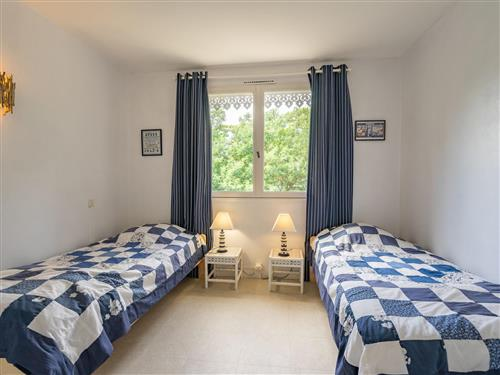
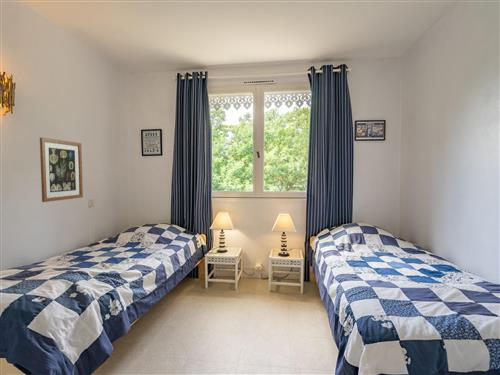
+ wall art (63, 170)
